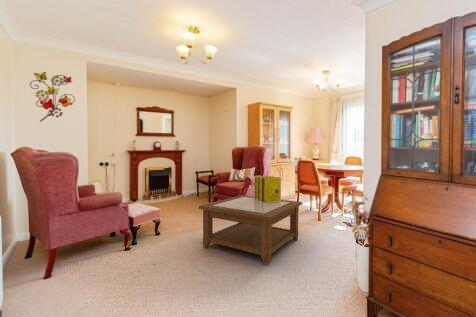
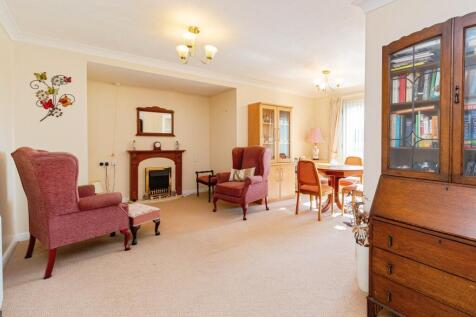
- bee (269, 188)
- coffee table (252, 223)
